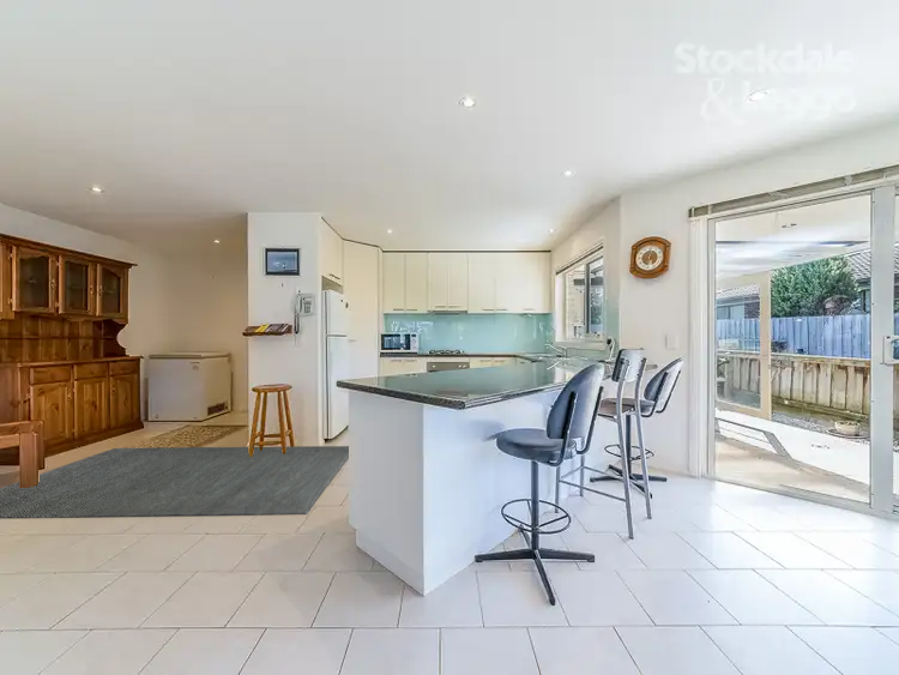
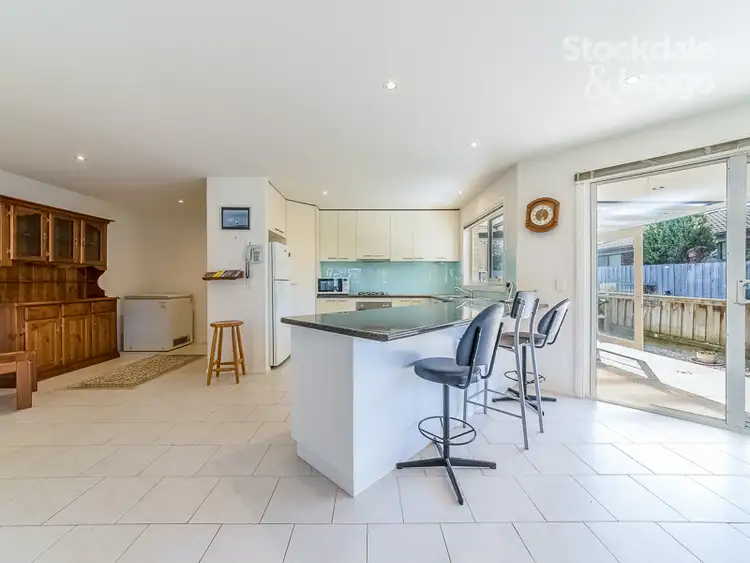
- rug (188, 474)
